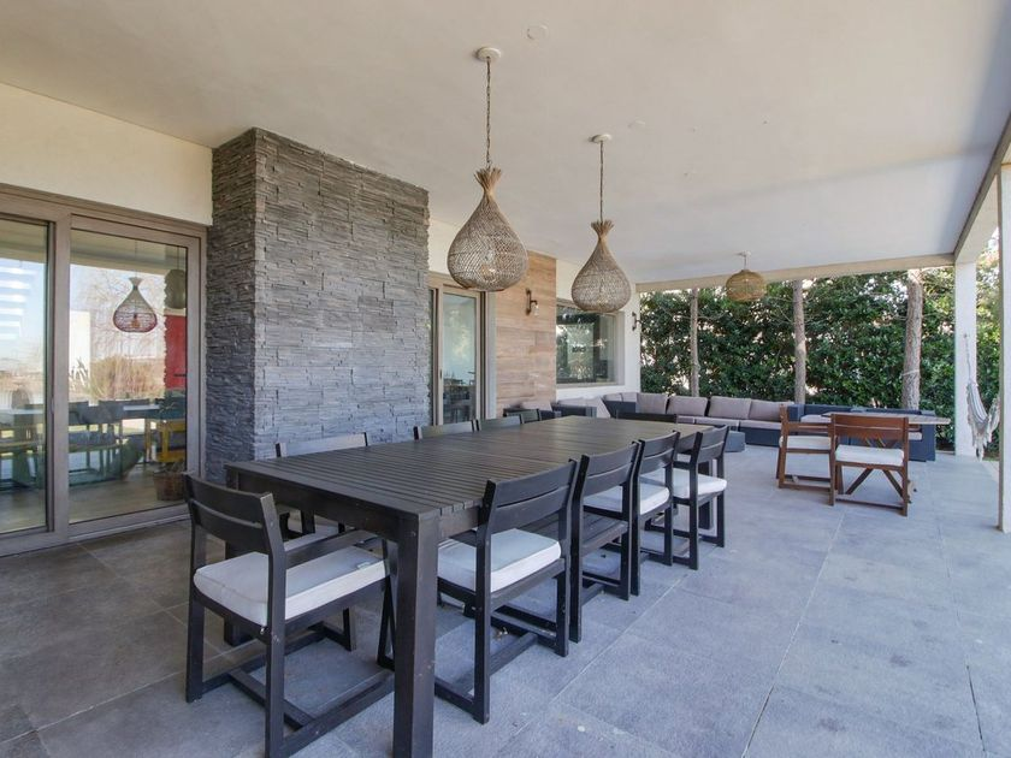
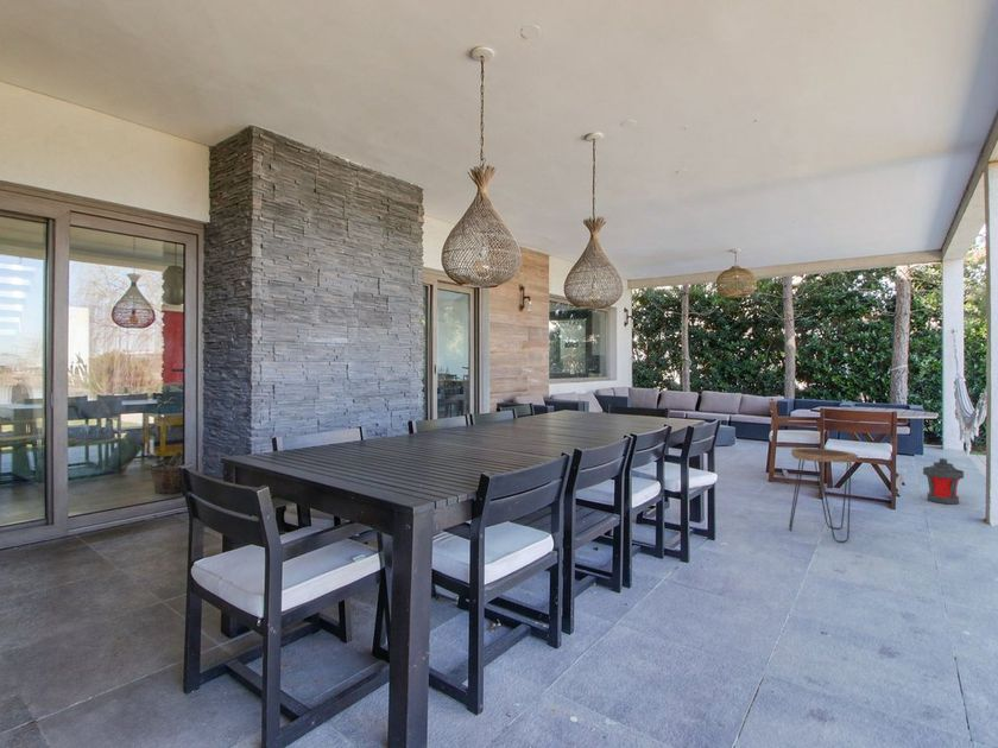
+ side table (820, 492)
+ lantern (942, 480)
